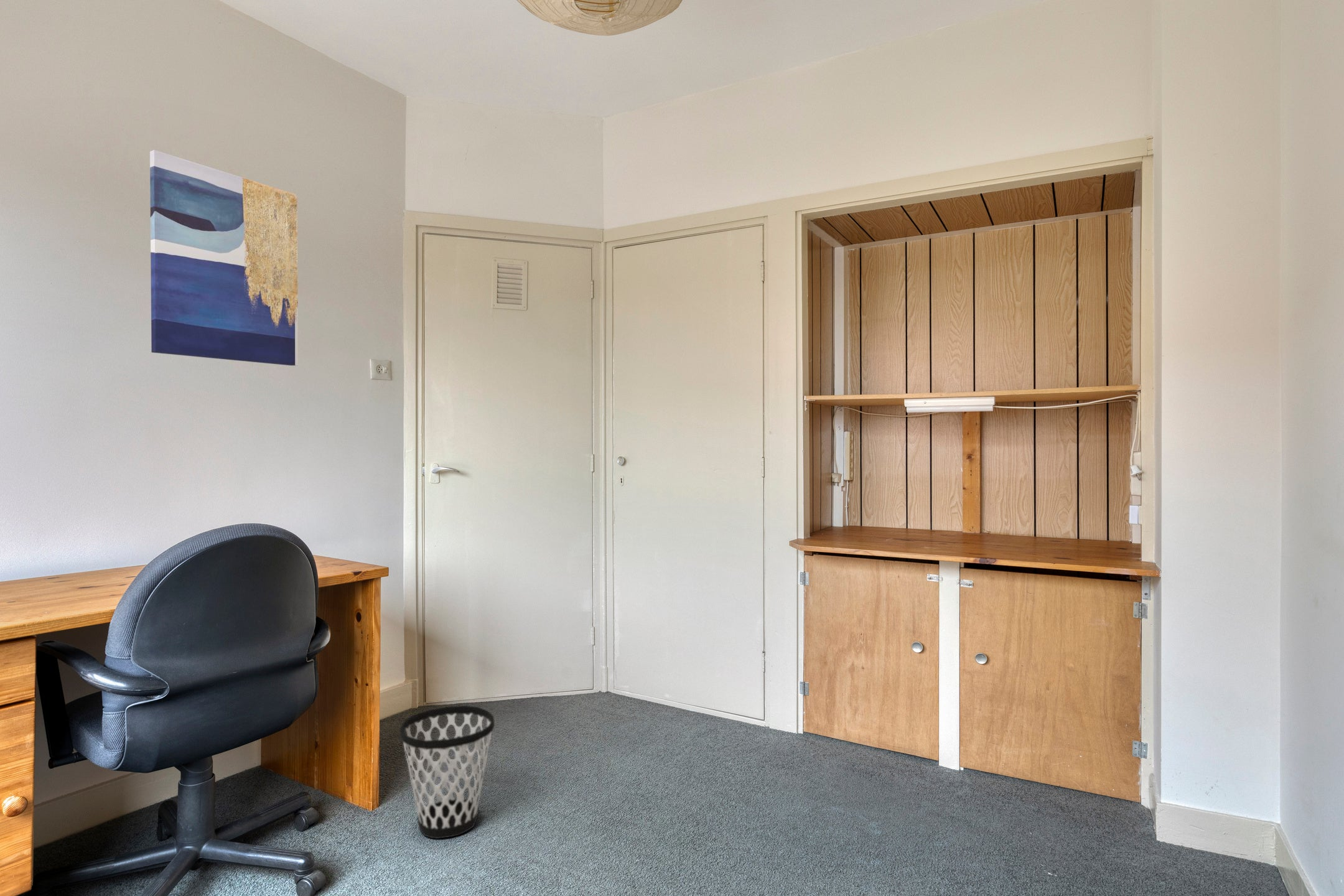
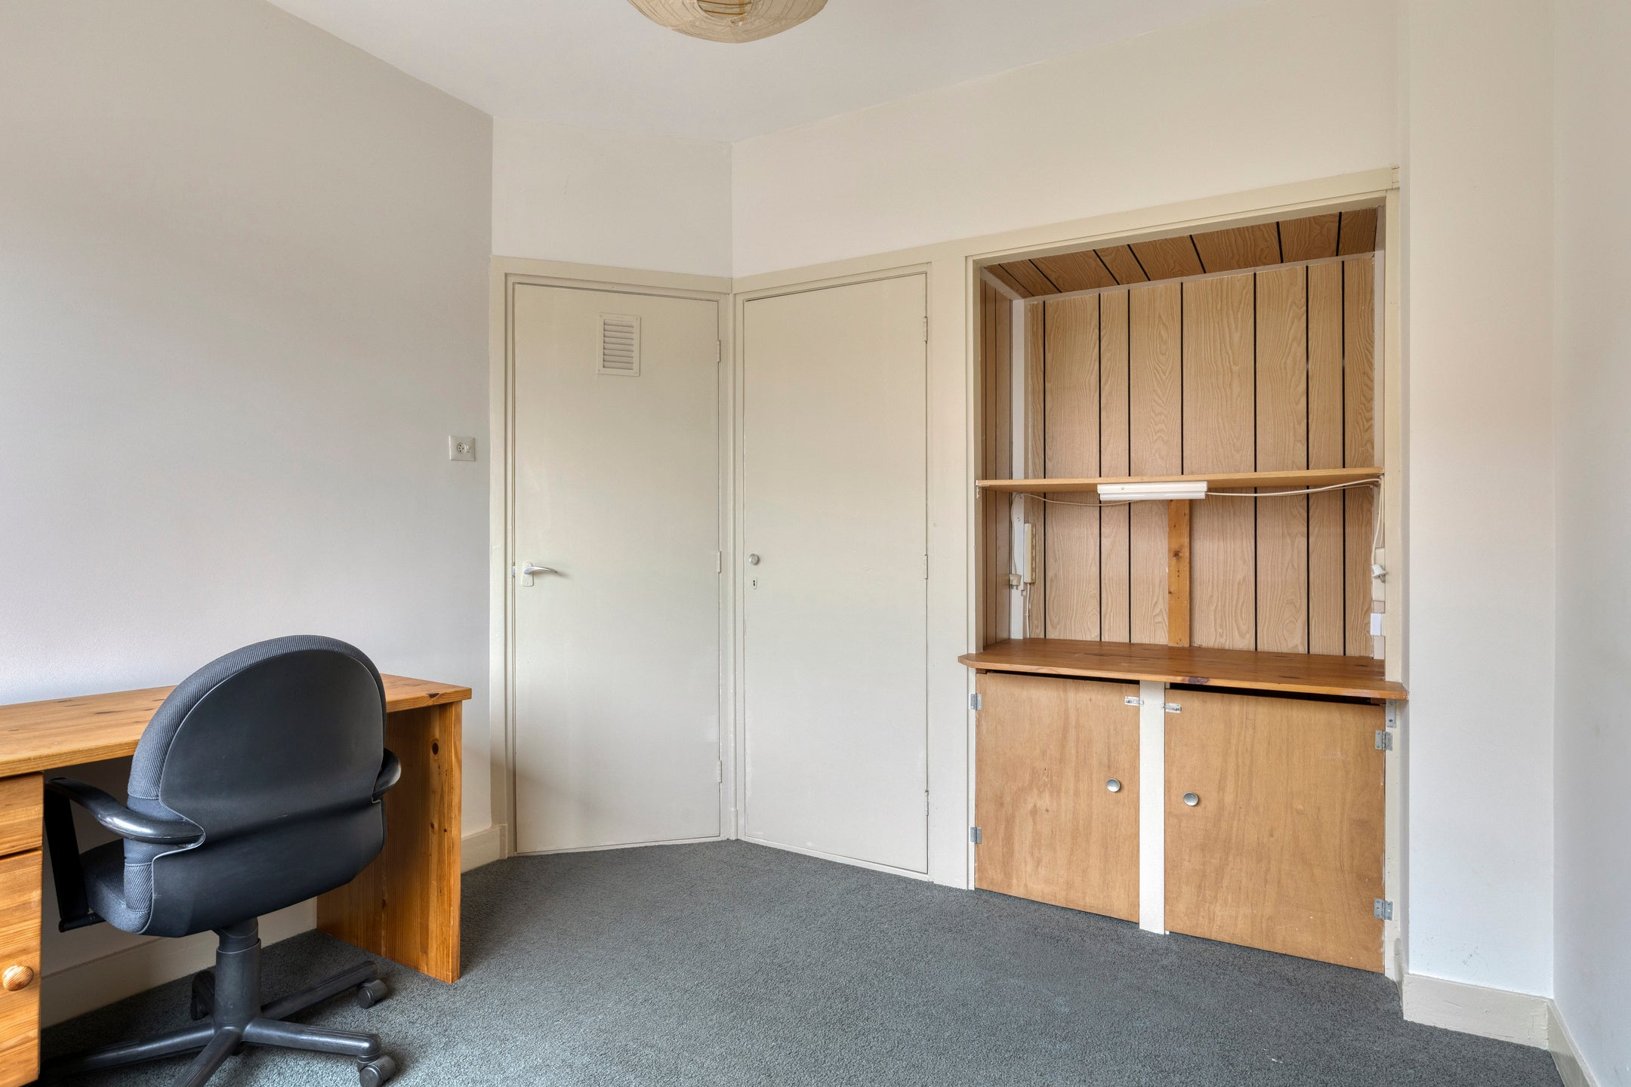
- wall art (230, 267)
- wastebasket (448, 773)
